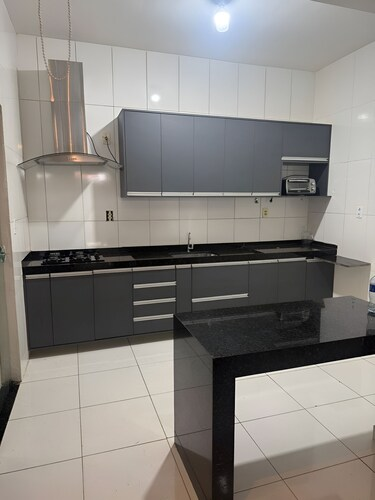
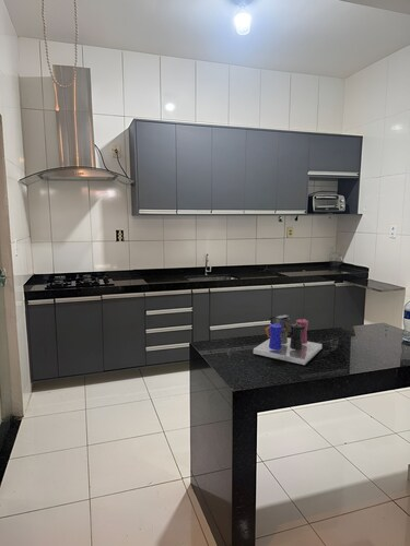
+ coffee maker (288, 333)
